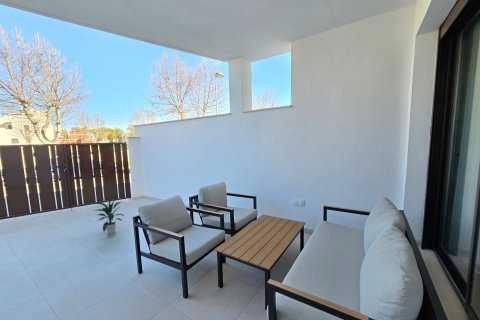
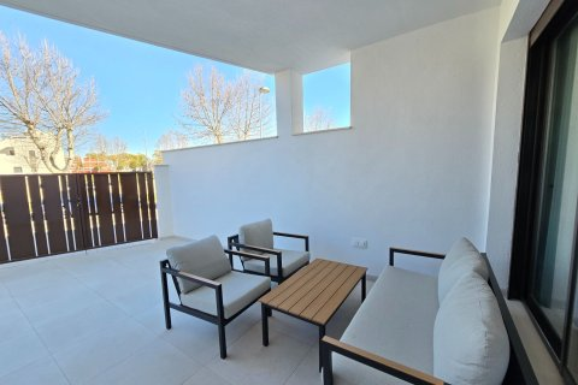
- indoor plant (108, 216)
